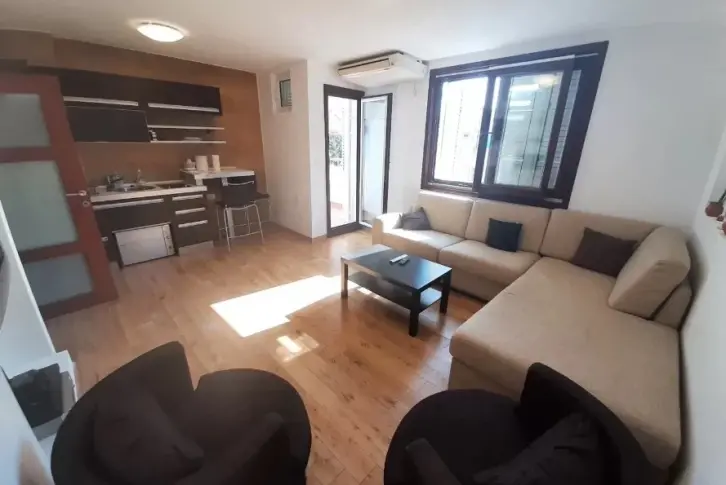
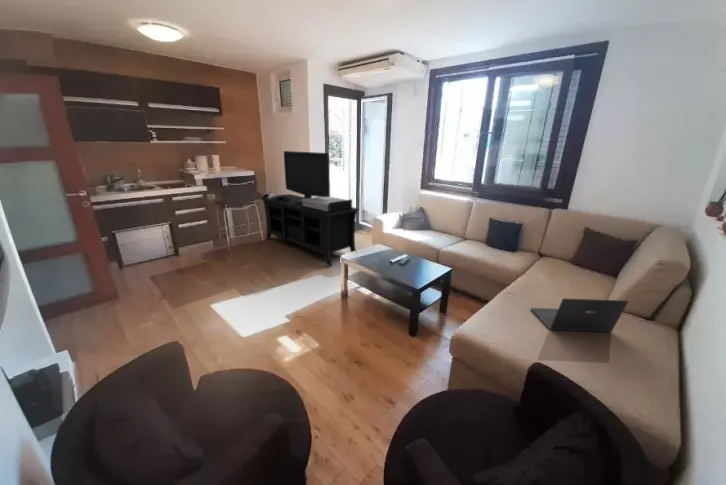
+ media console (304, 202)
+ laptop (574, 305)
